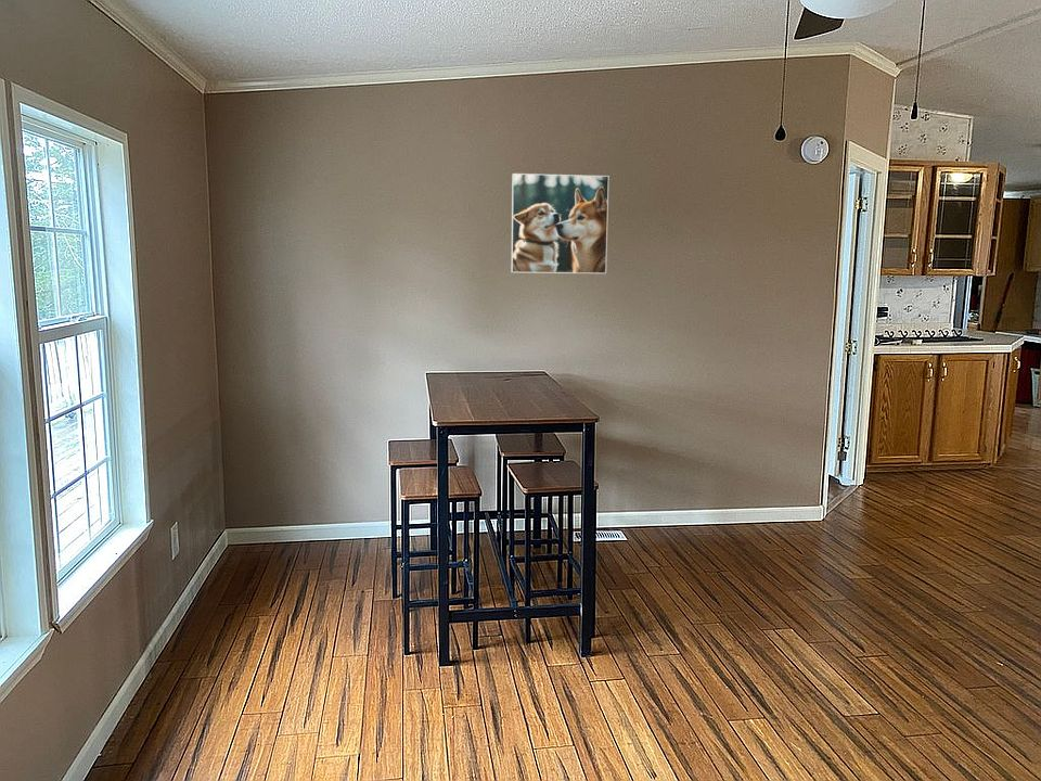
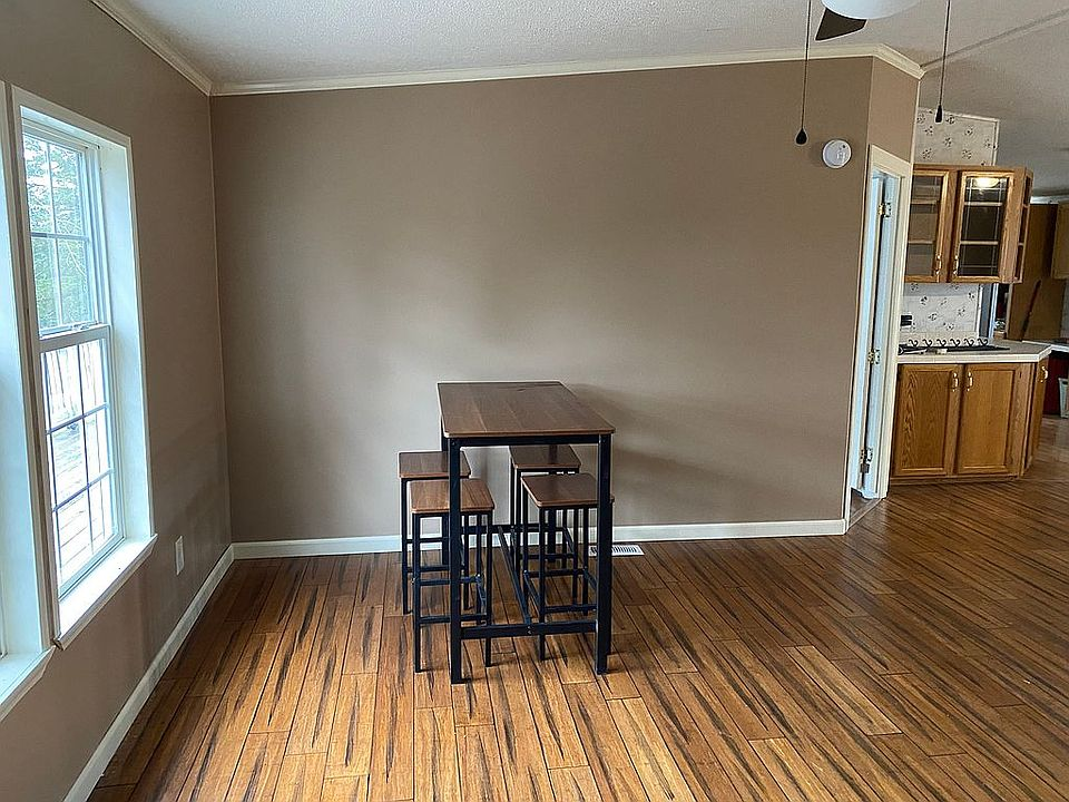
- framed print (560, 223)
